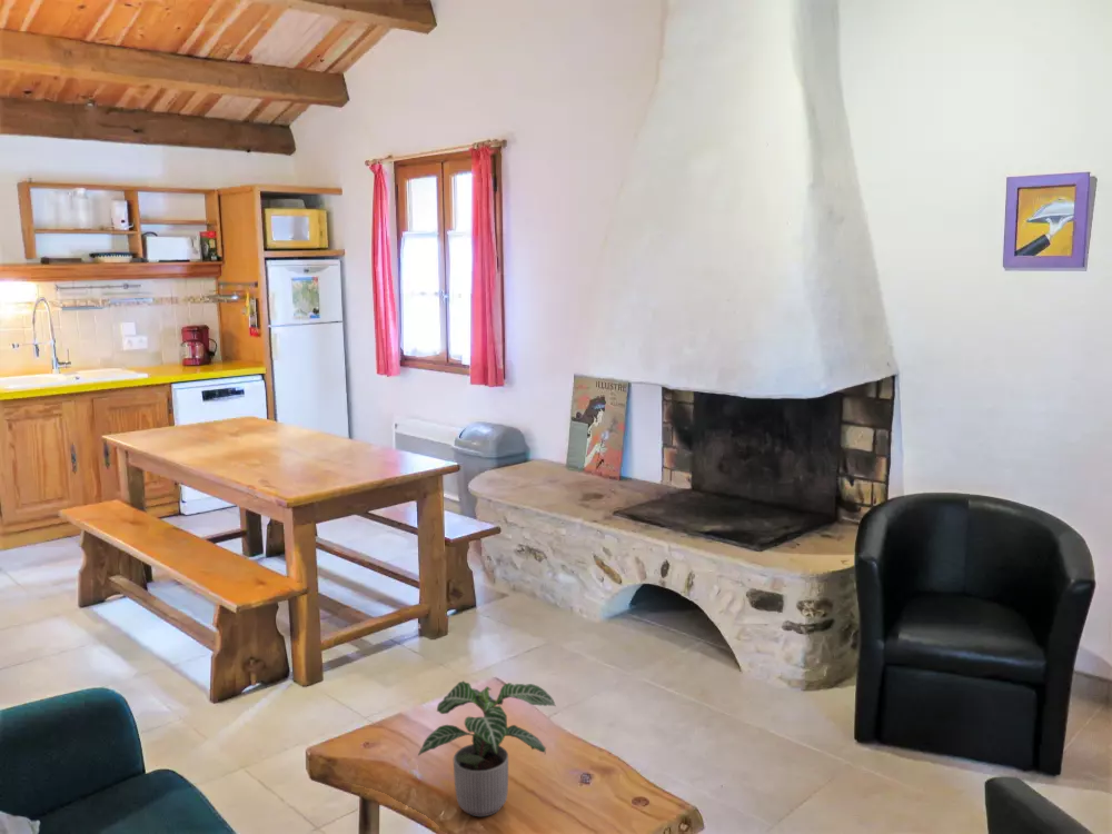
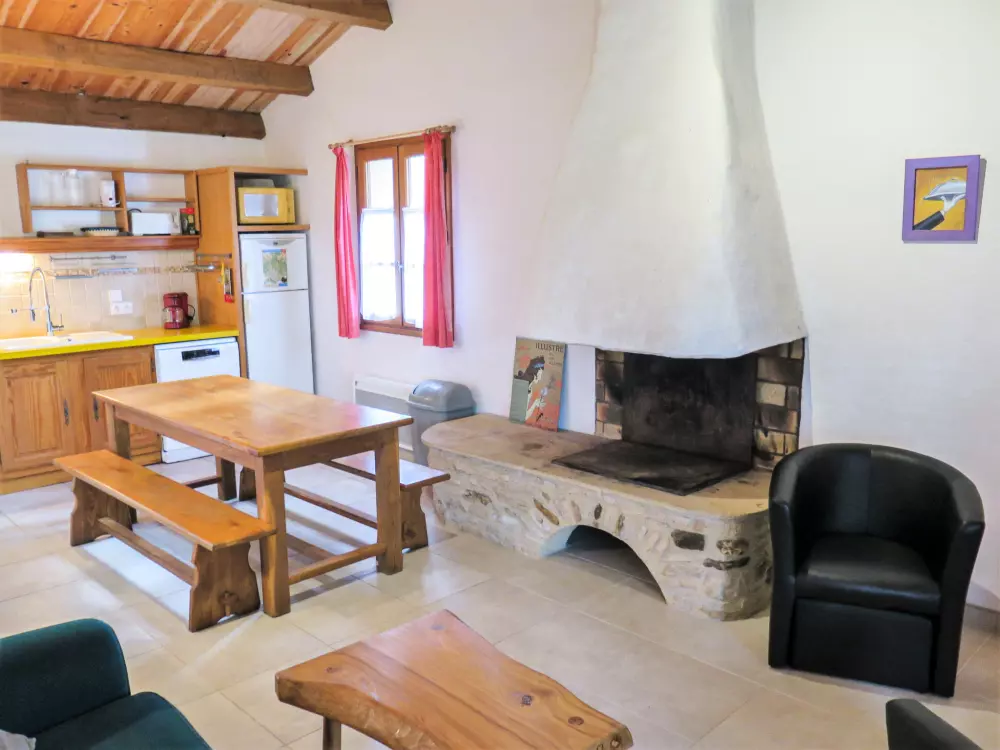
- potted plant (486, 744)
